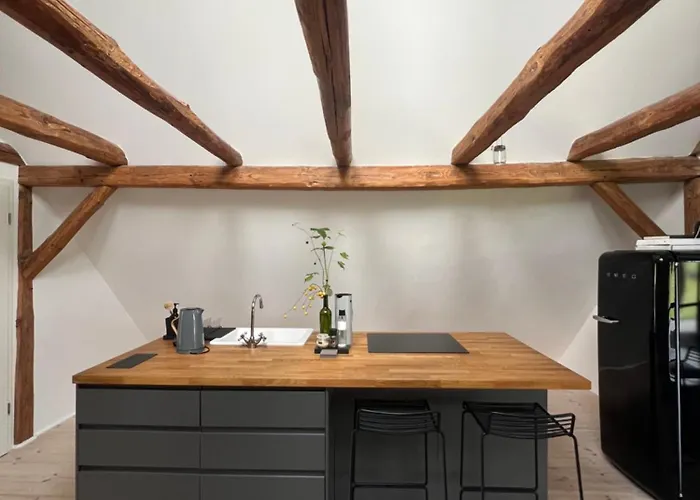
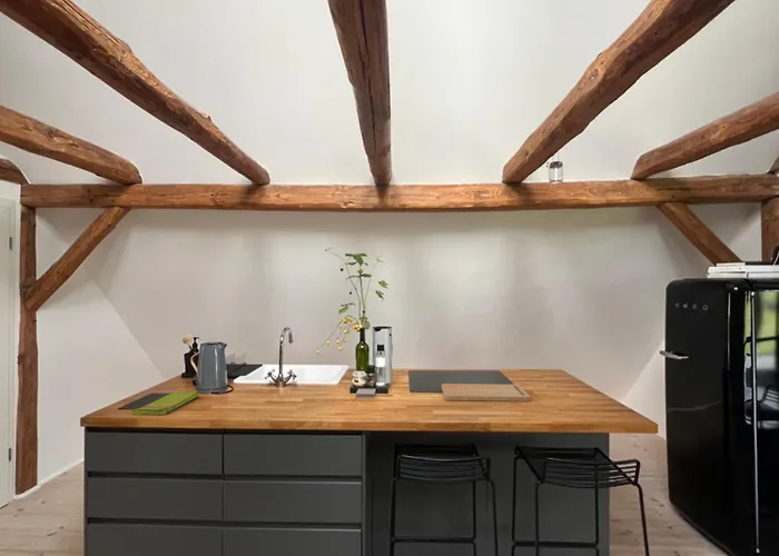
+ cutting board (483, 391)
+ dish towel (168, 401)
